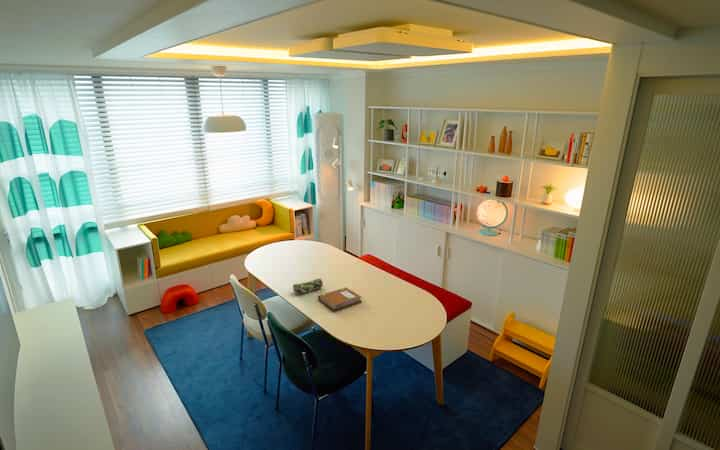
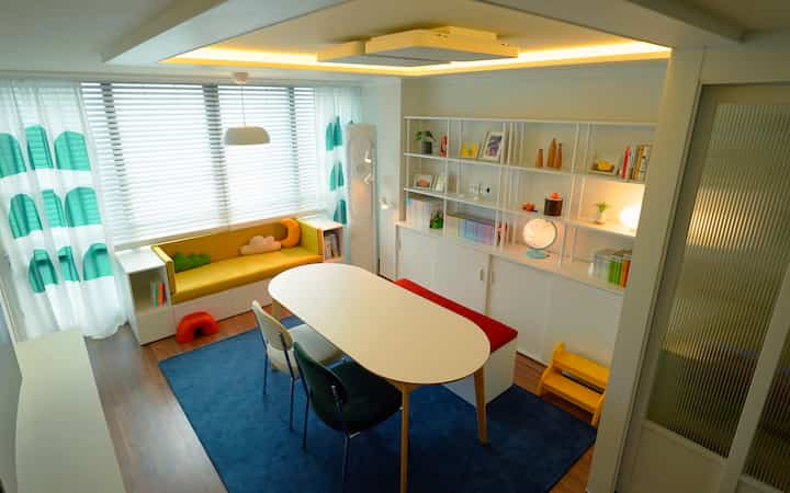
- notebook (340, 298)
- pencil case (307, 286)
